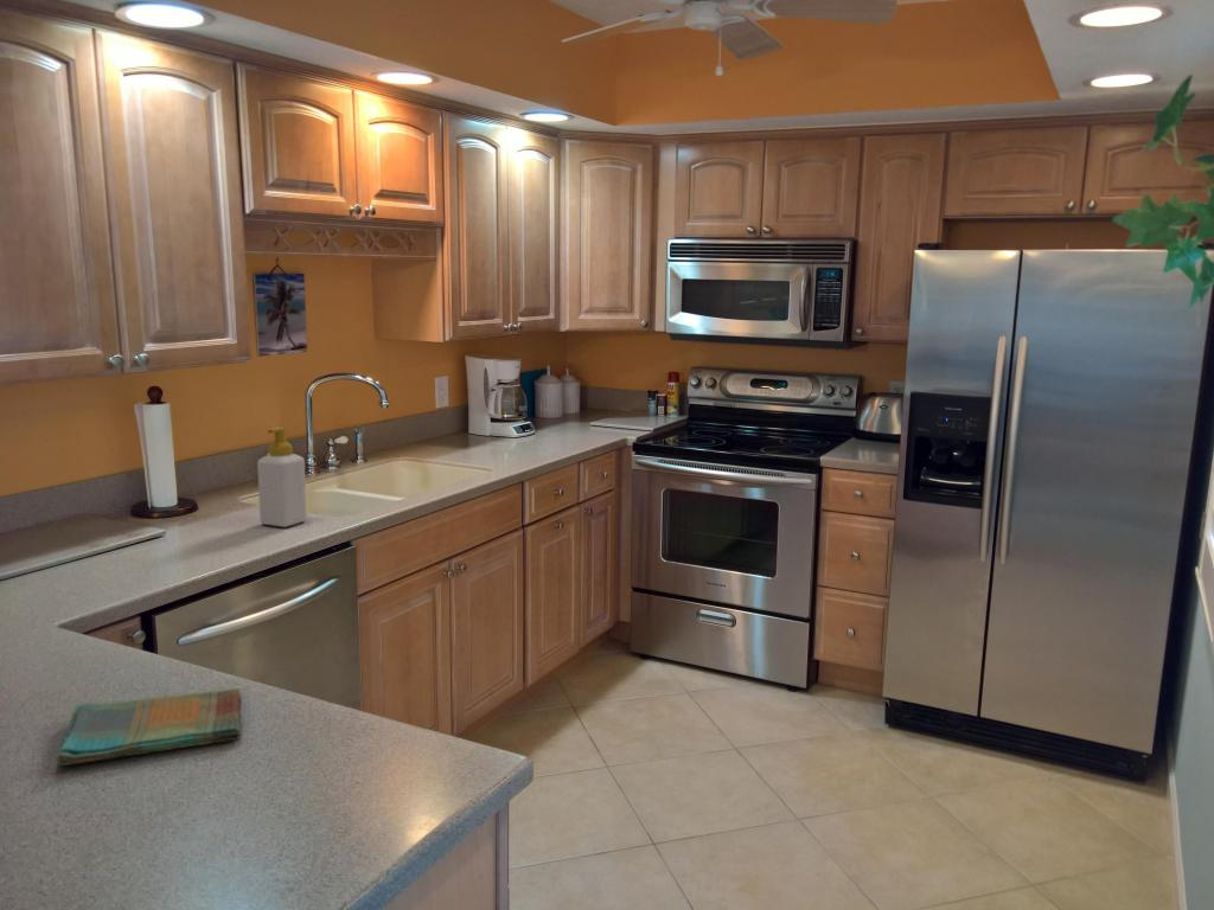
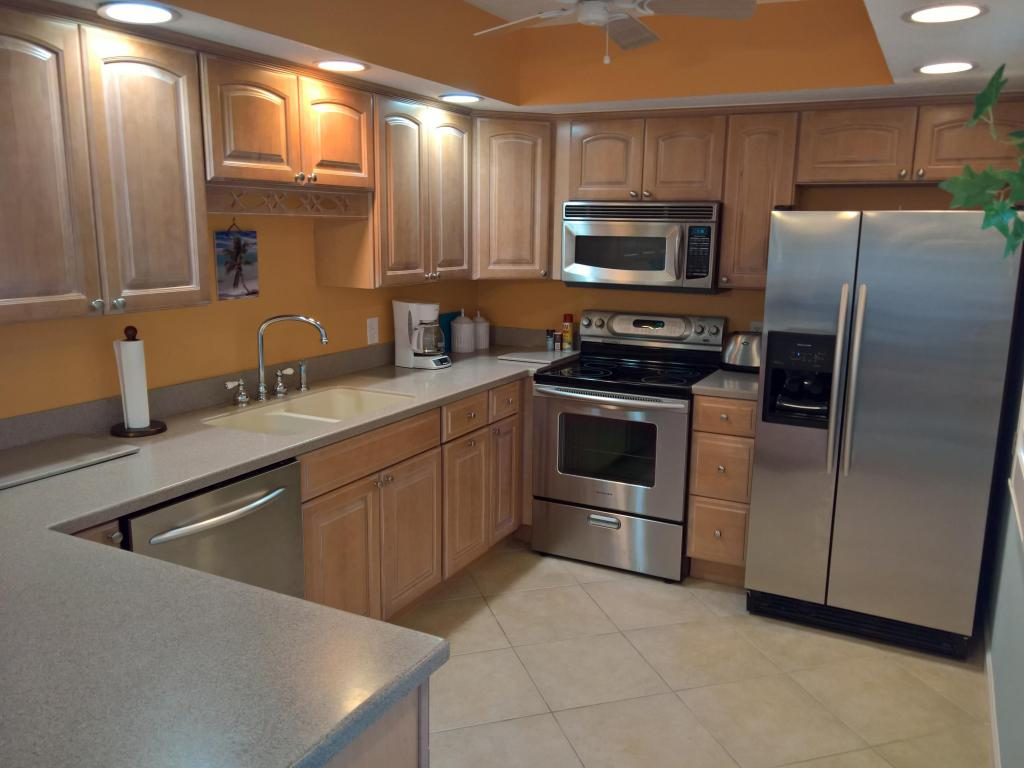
- soap bottle (281, 475)
- dish towel (154, 720)
